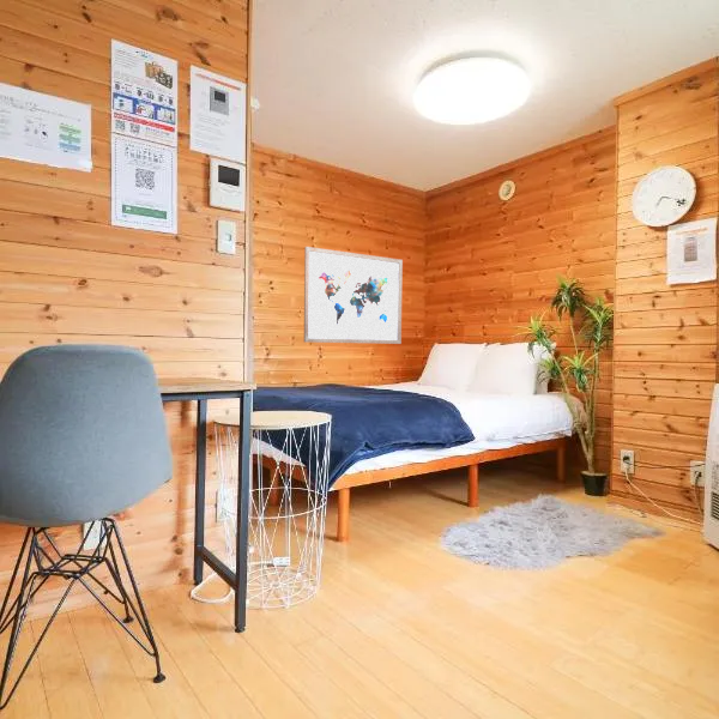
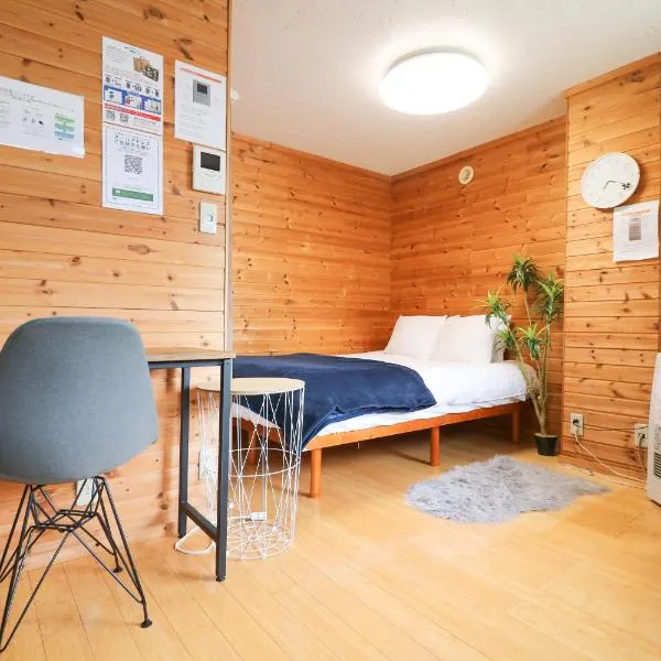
- wall art (356, 298)
